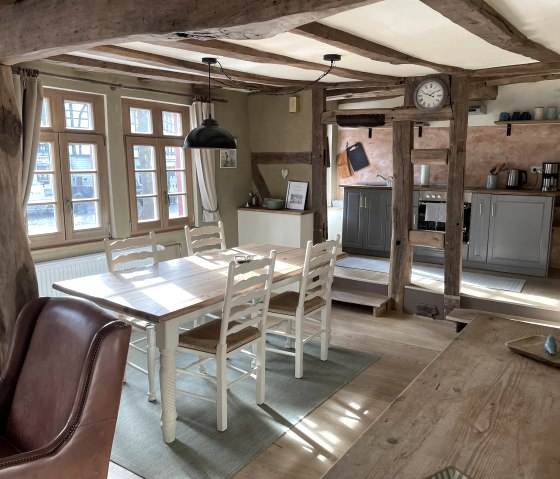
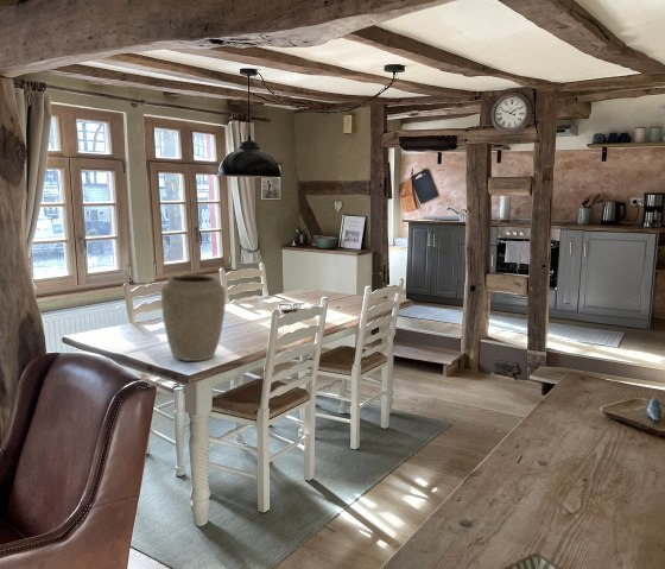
+ vase (194, 317)
